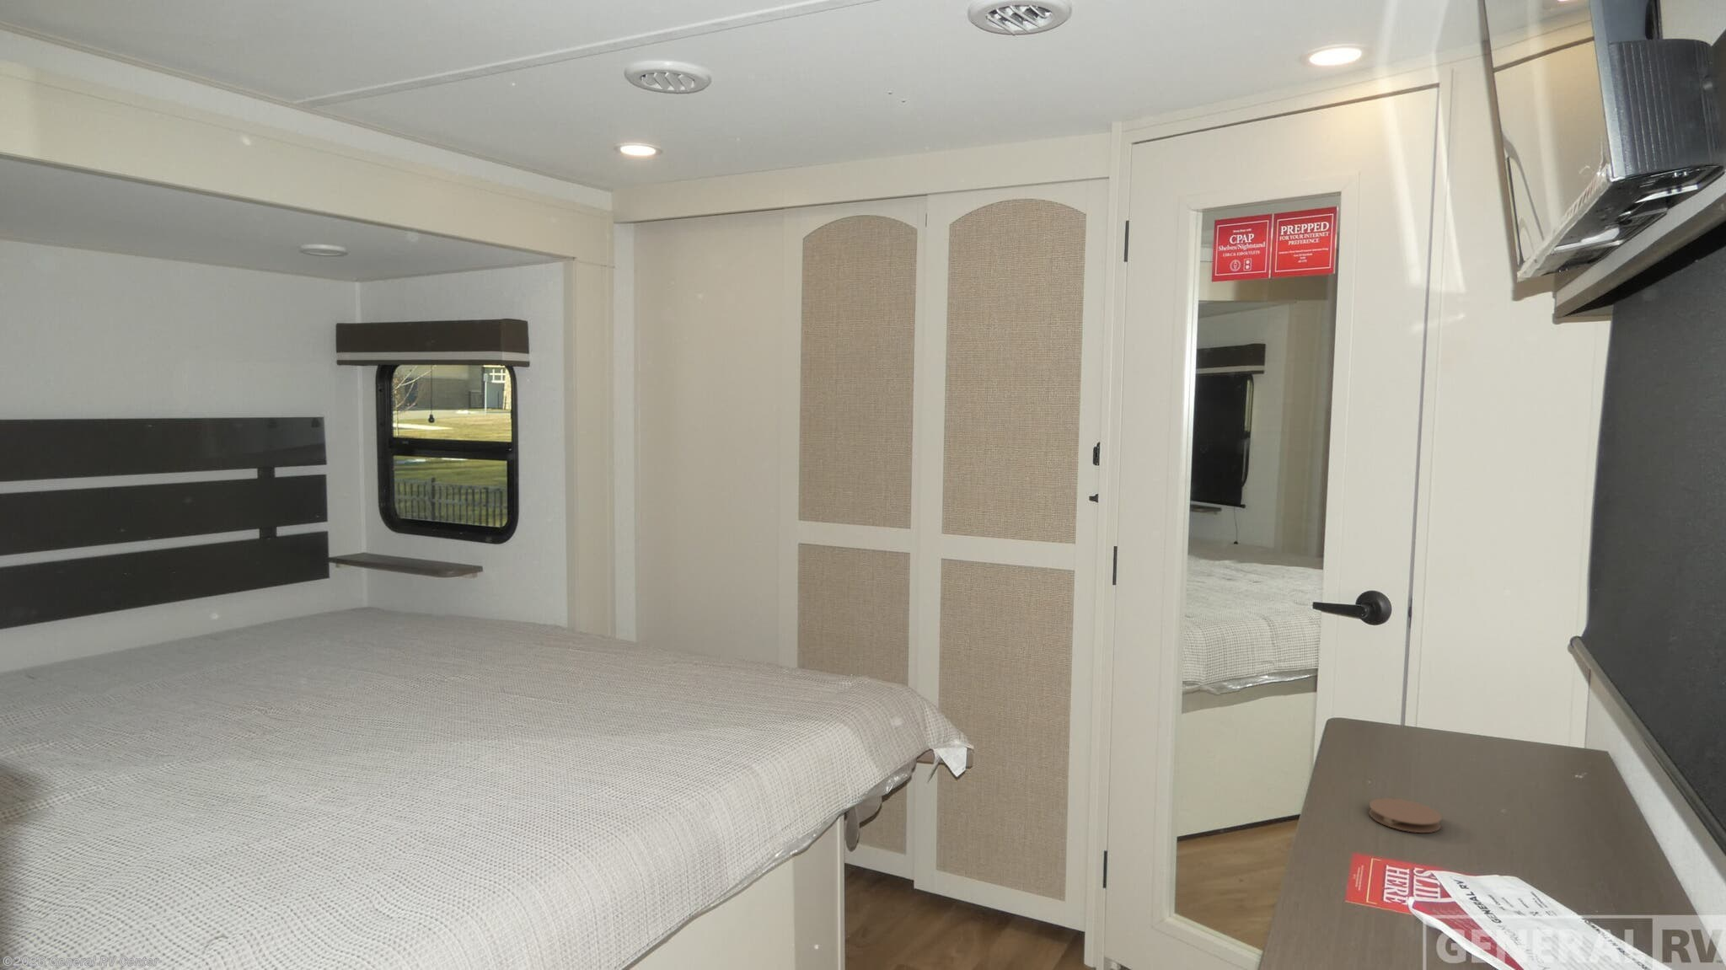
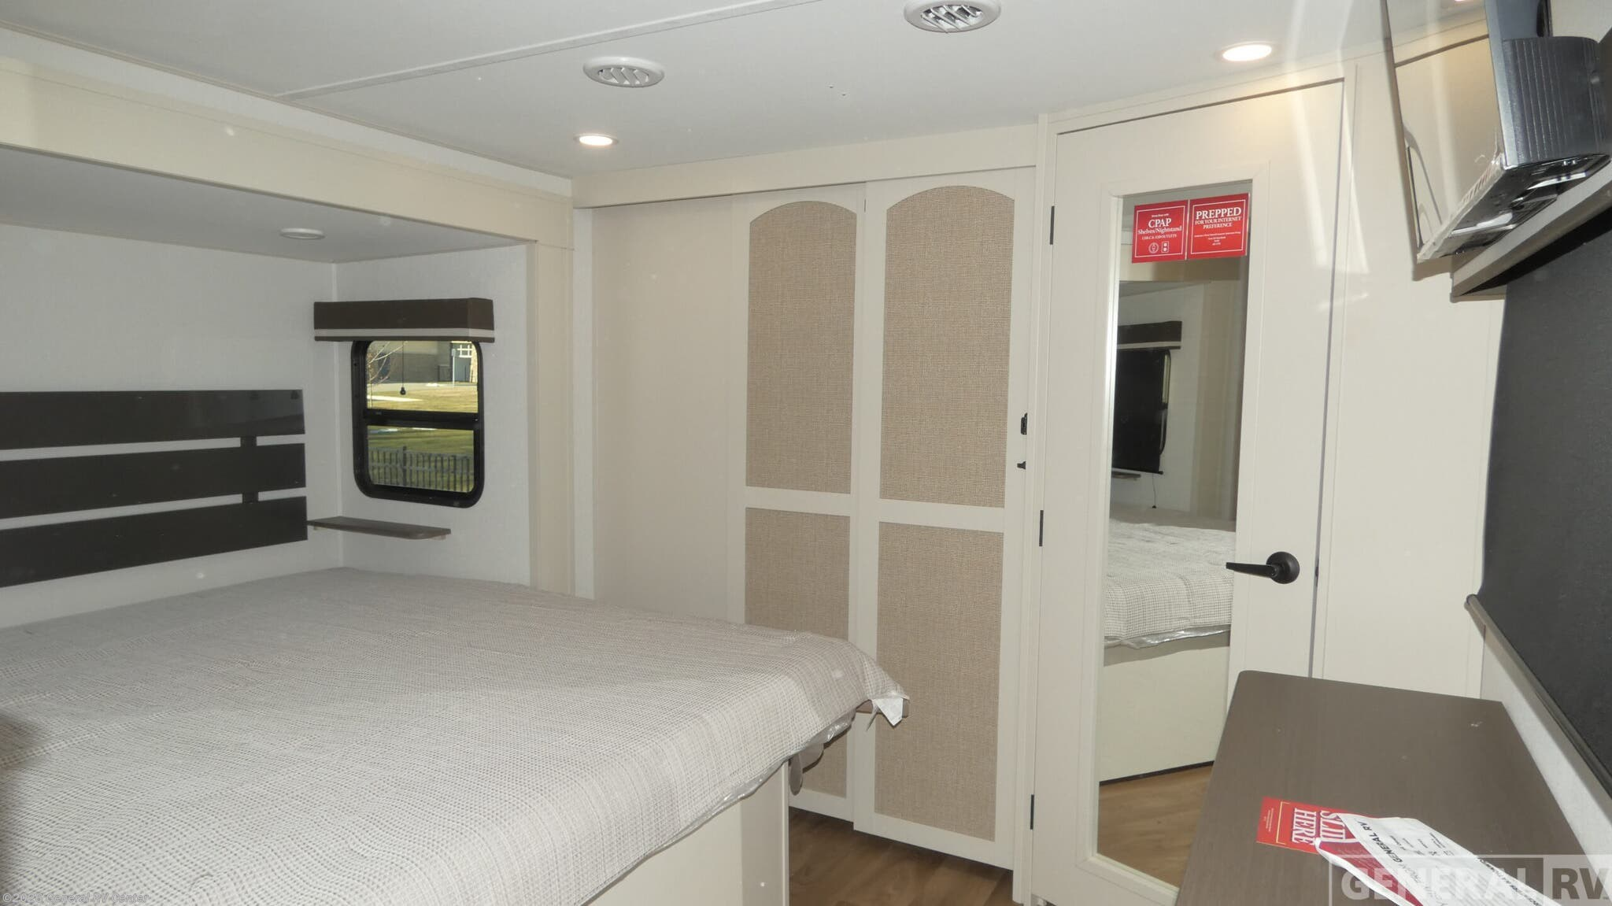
- coaster (1404, 815)
